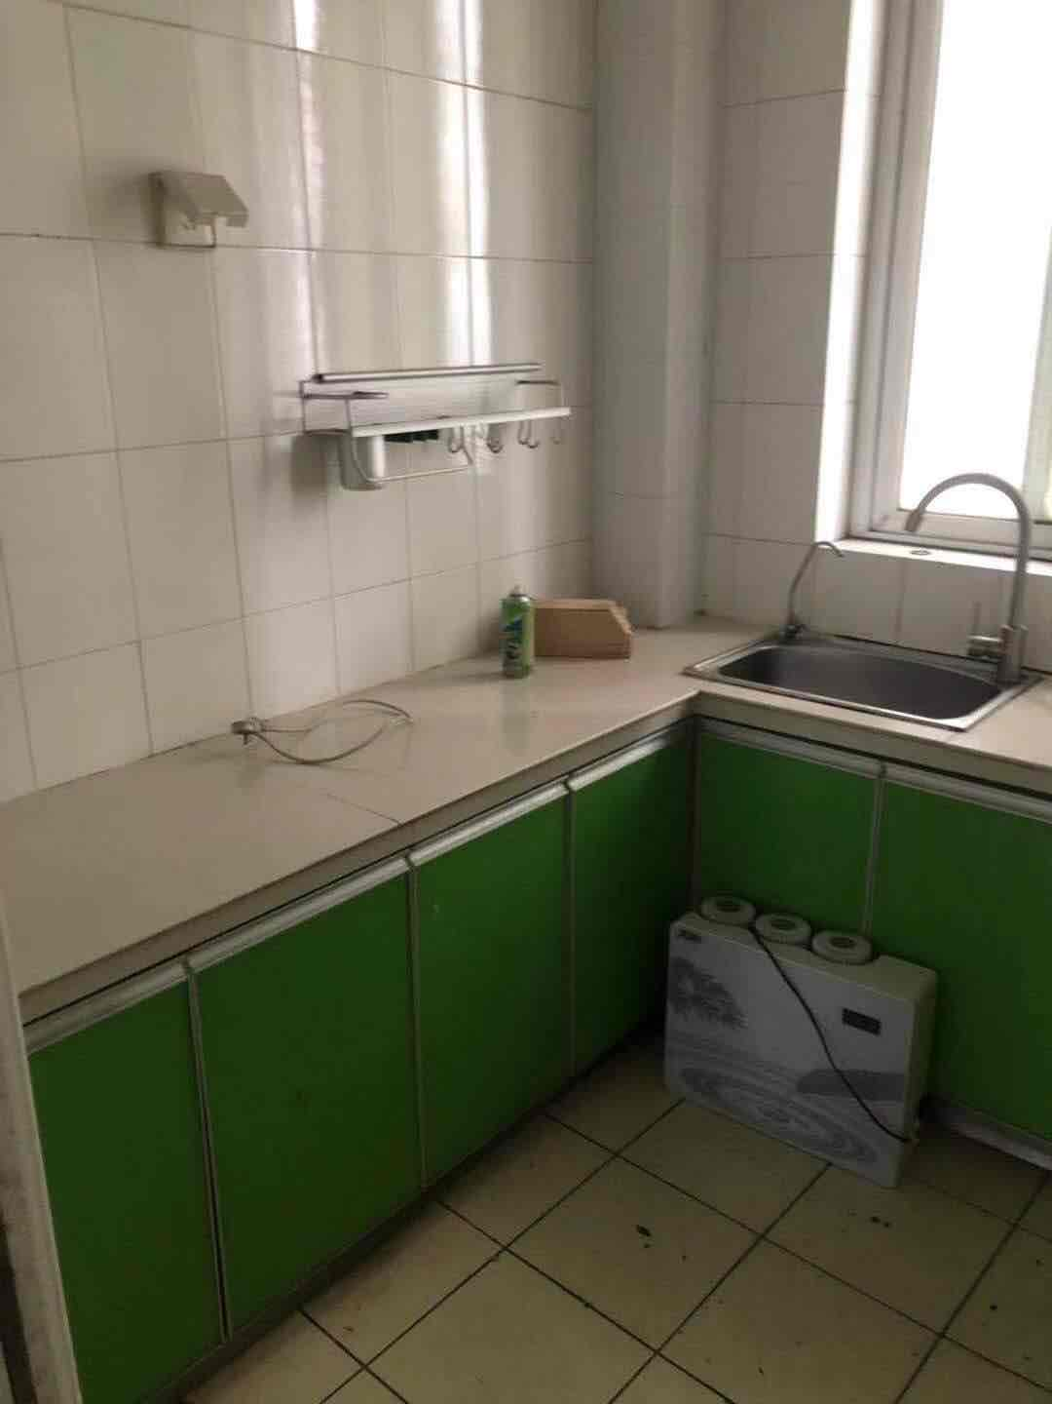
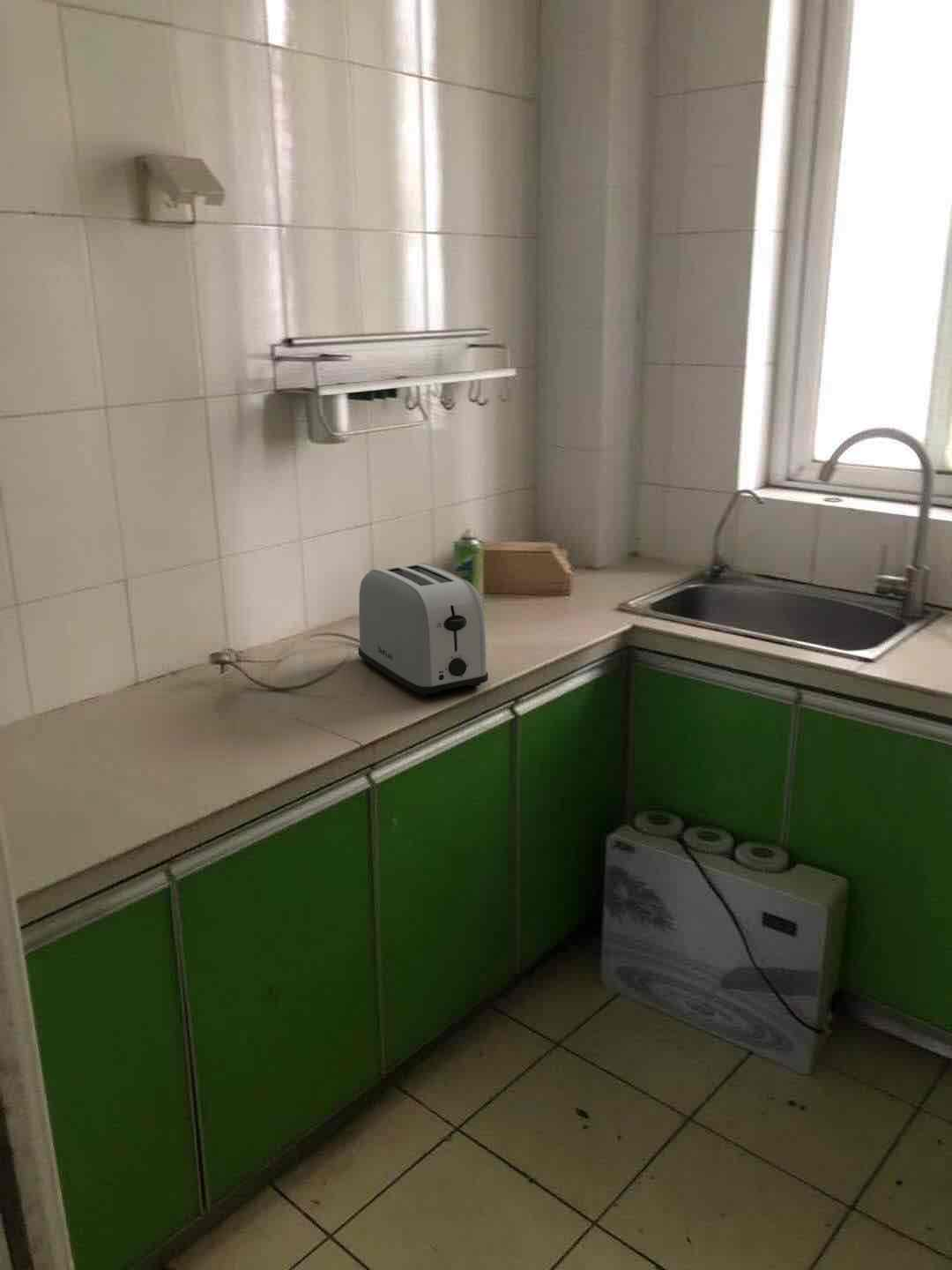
+ toaster (421, 624)
